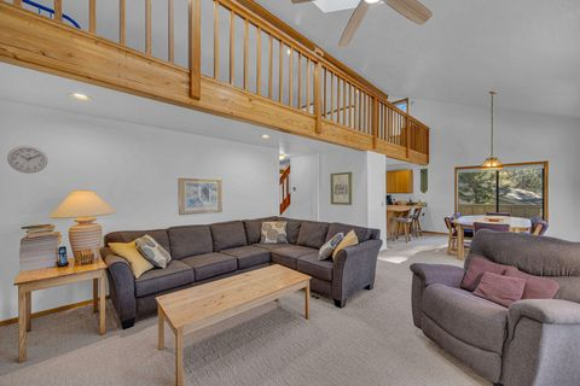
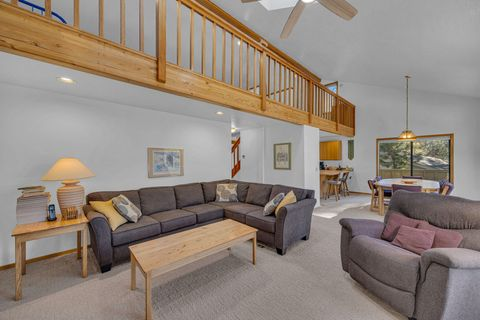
- wall clock (28, 159)
